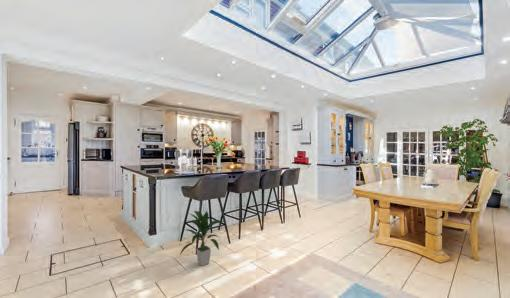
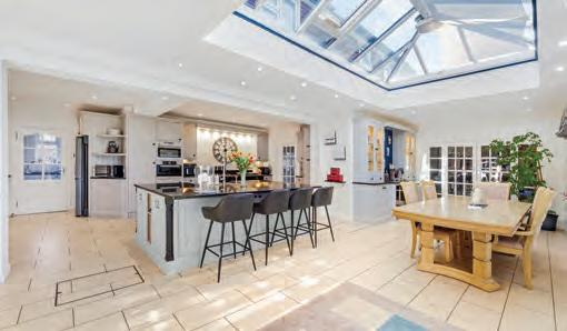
- indoor plant (201, 235)
